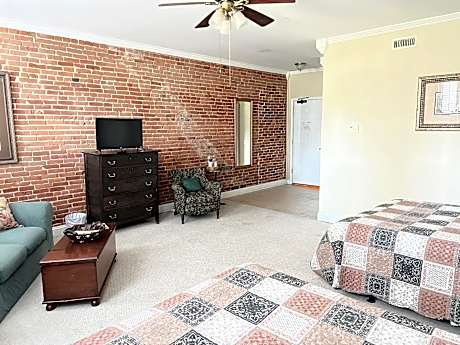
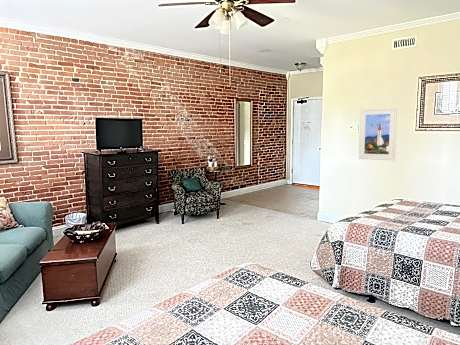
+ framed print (377, 134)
